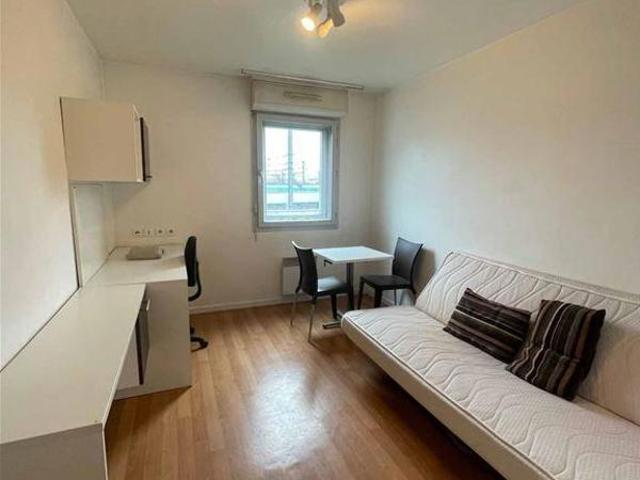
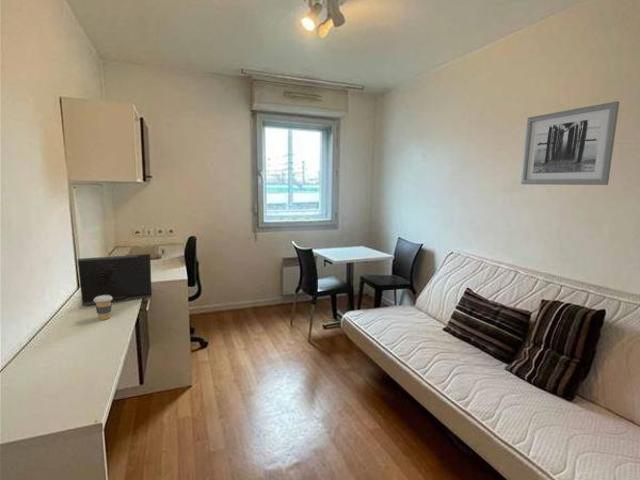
+ wall art (563, 148)
+ coffee cup (103, 307)
+ laptop (117, 274)
